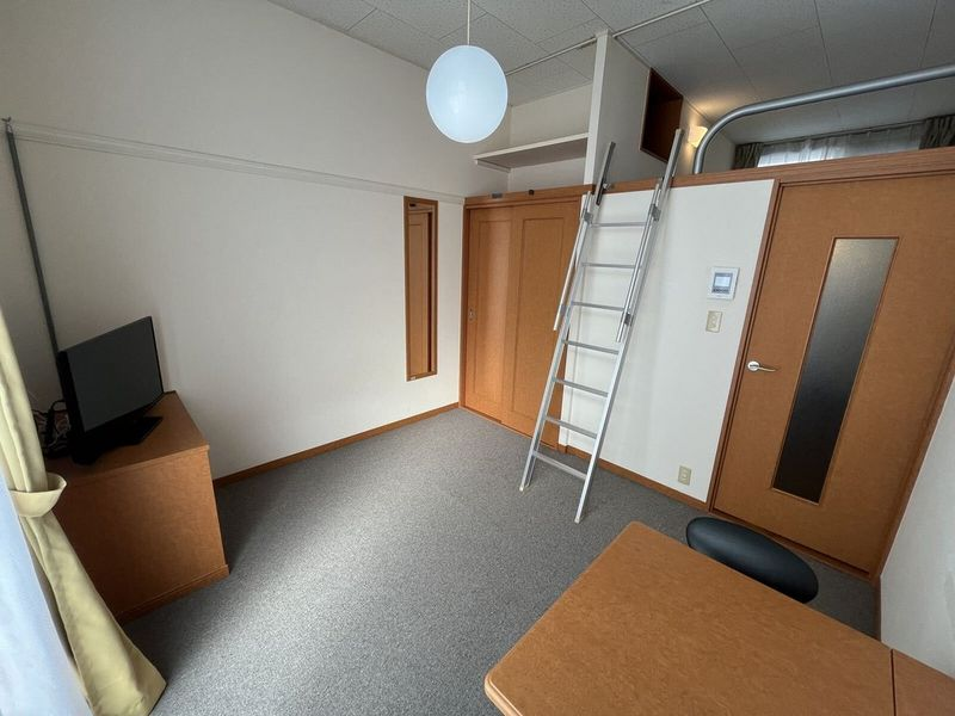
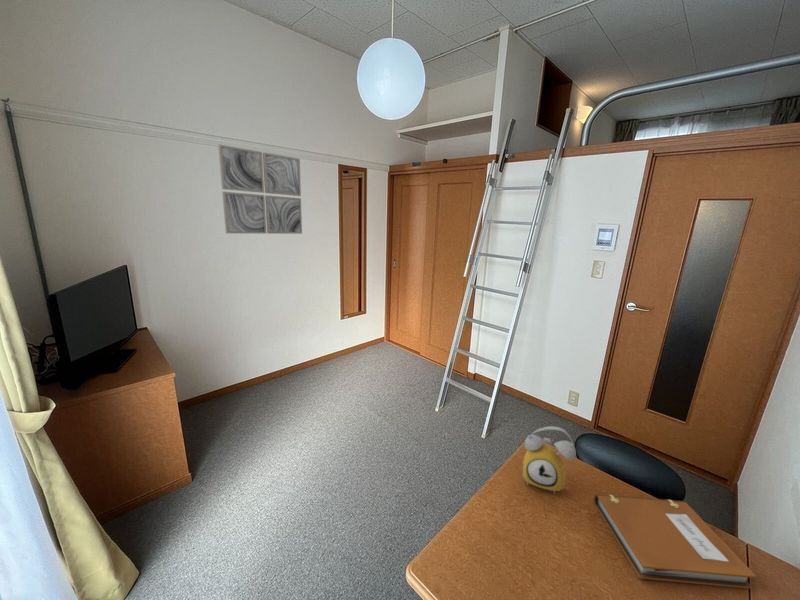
+ alarm clock (548, 451)
+ notebook (666, 534)
+ wall art (265, 195)
